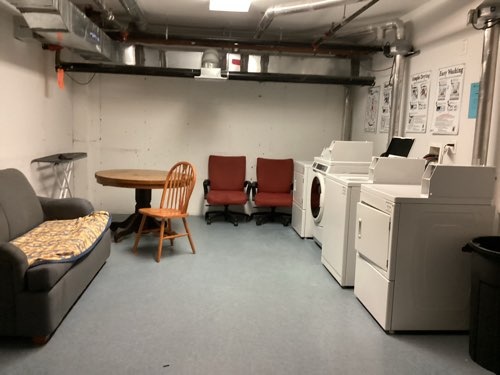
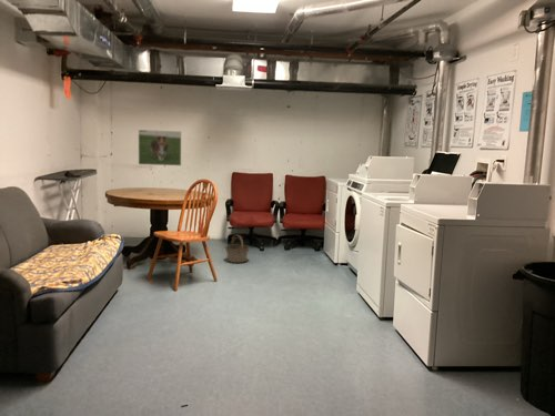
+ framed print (160, 148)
+ basket (236, 247)
